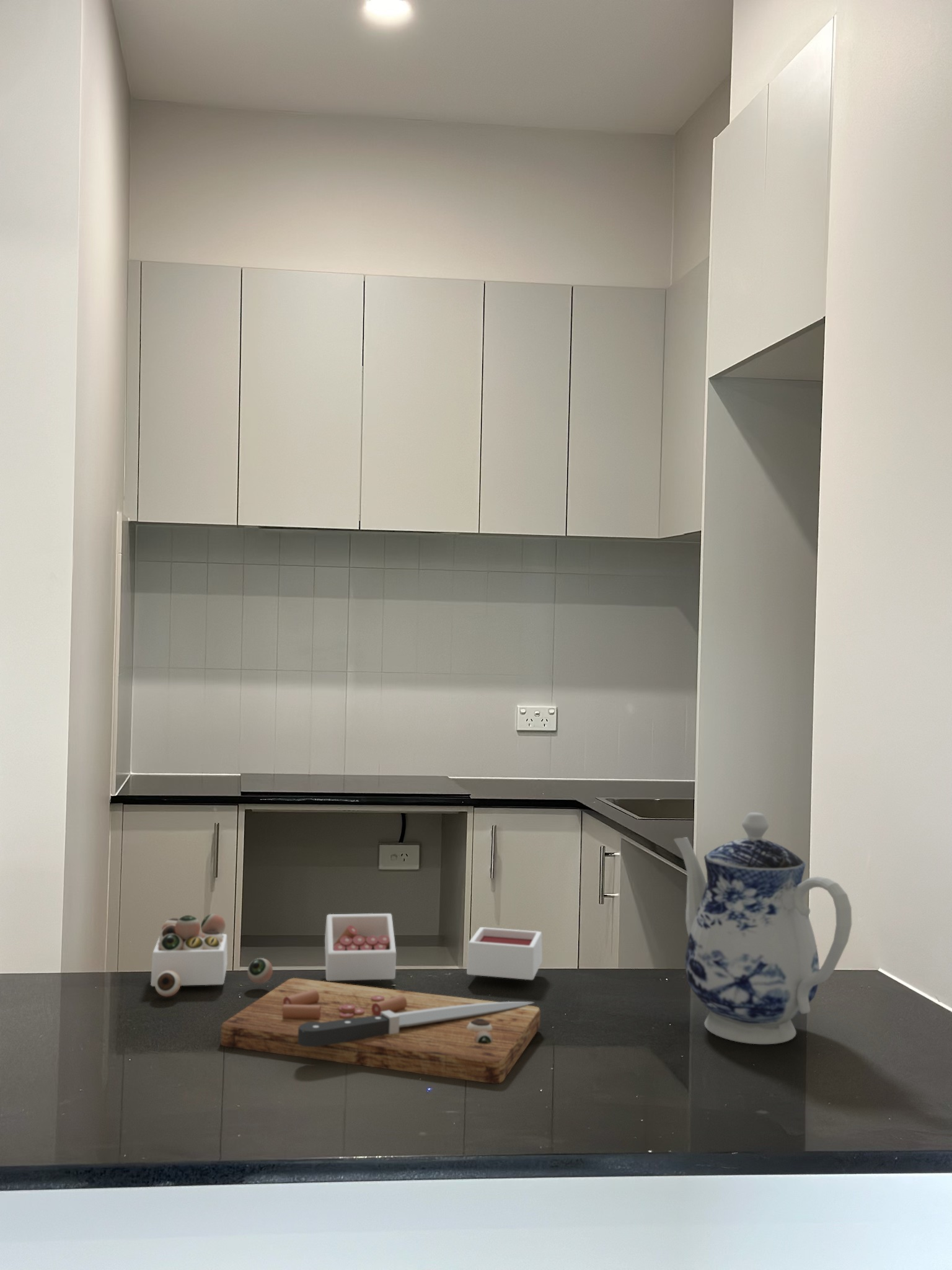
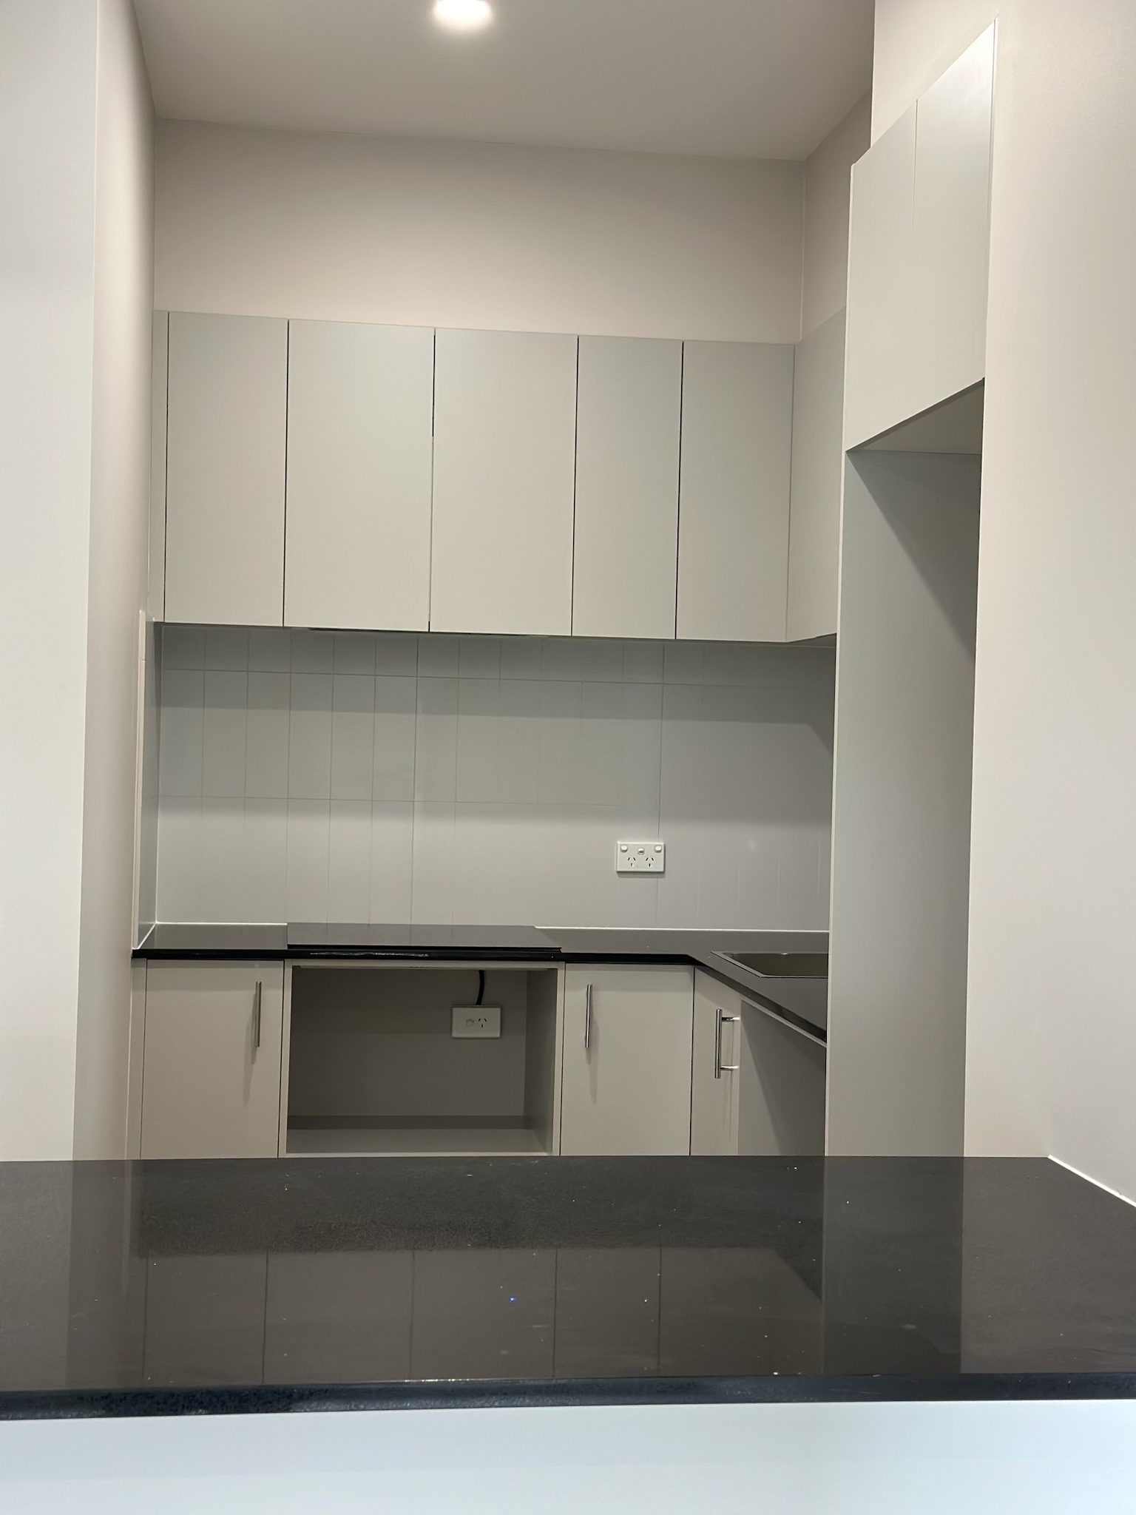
- cutting board (363, 979)
- teapot (752, 921)
